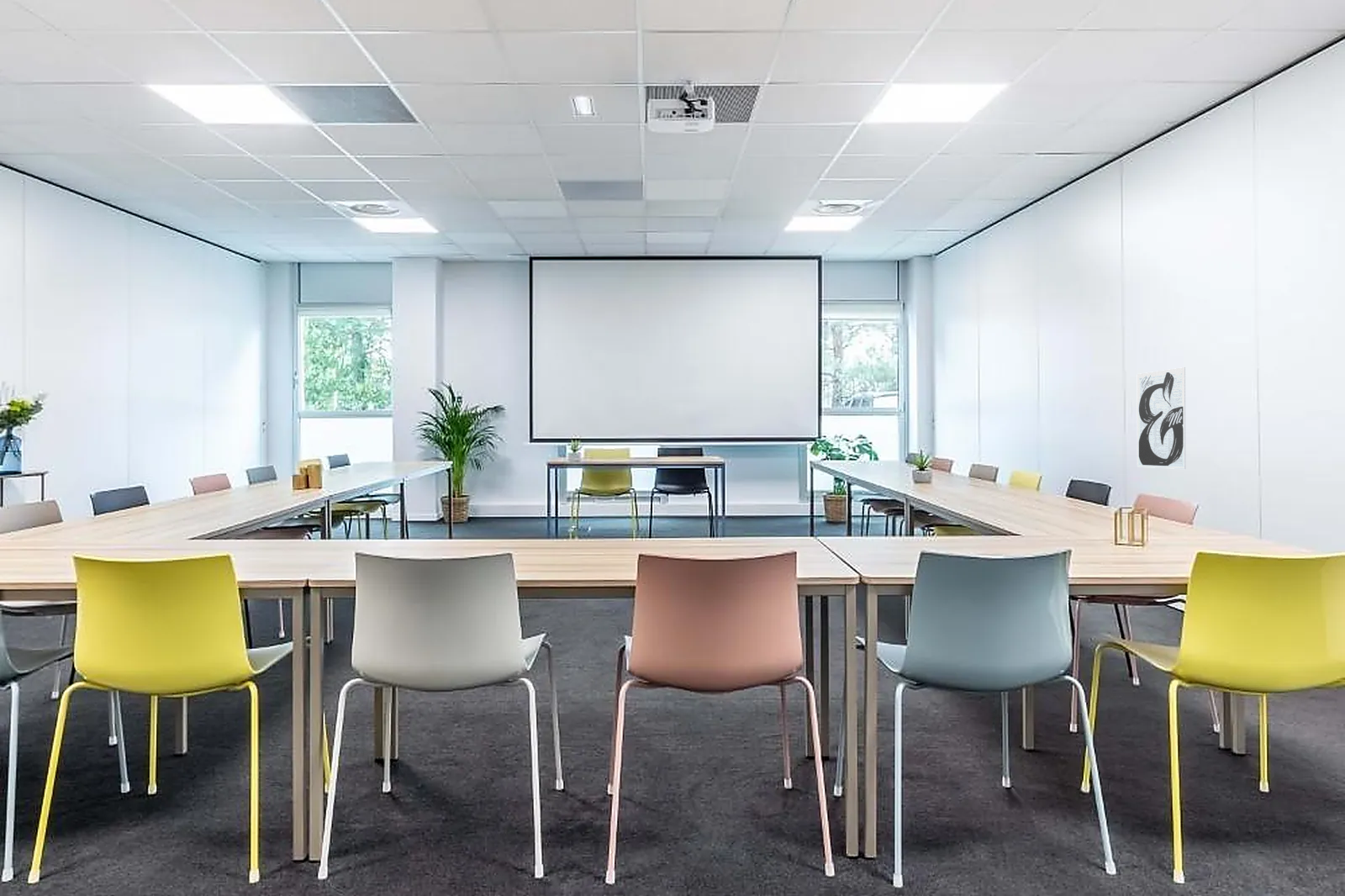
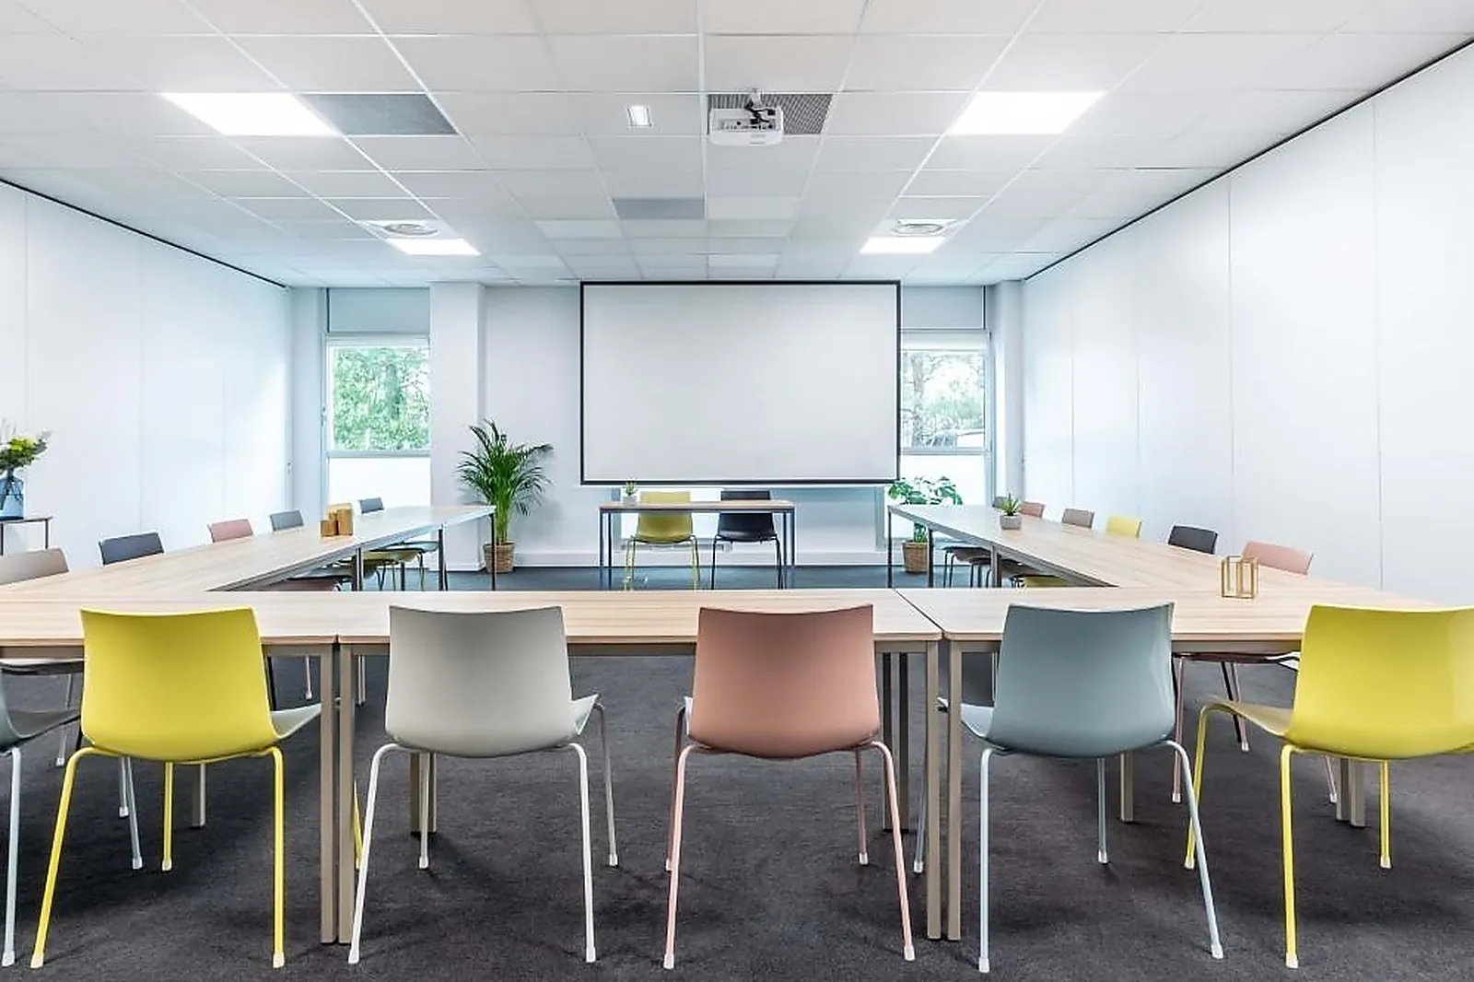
- wall art (1160, 419)
